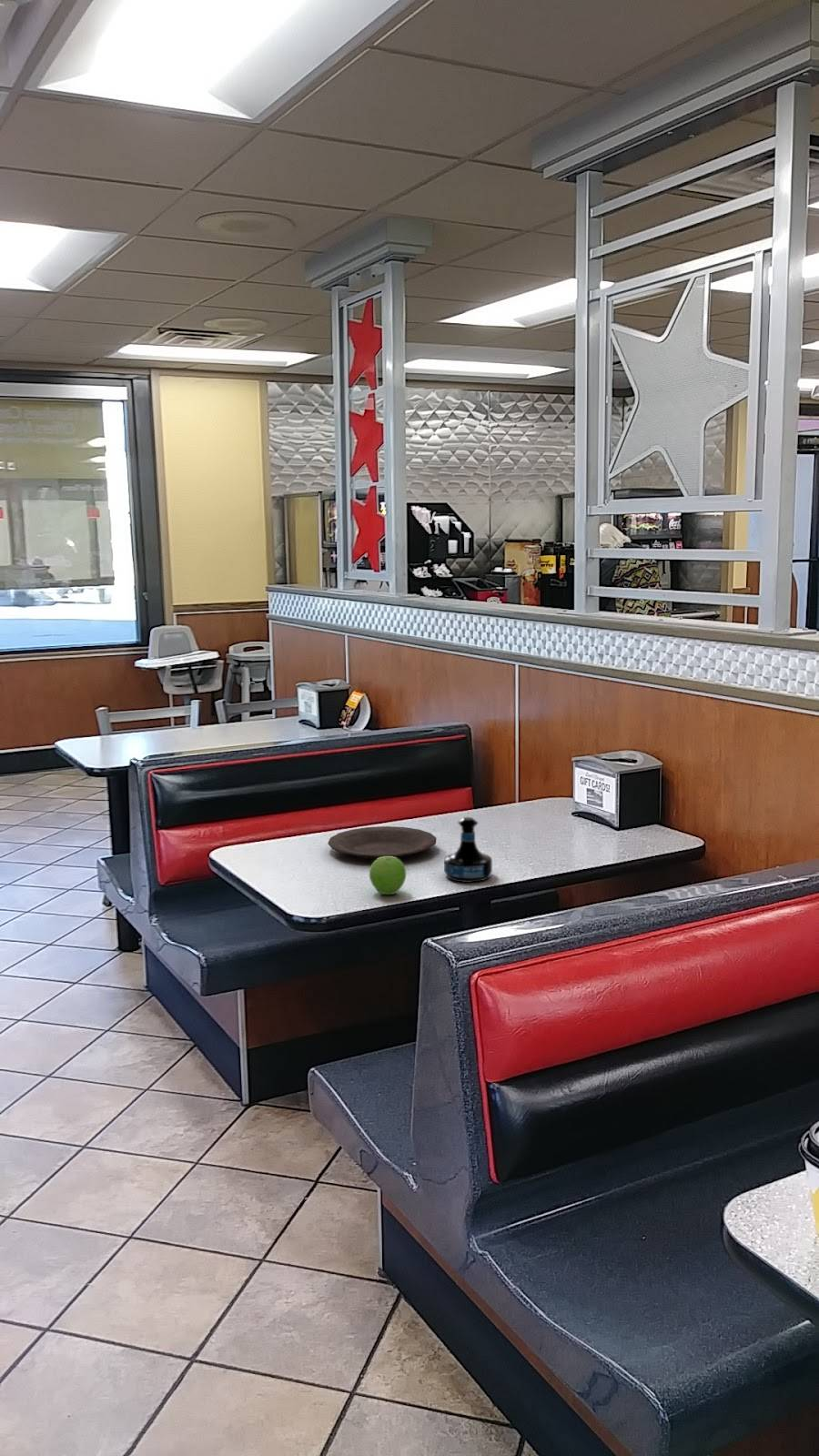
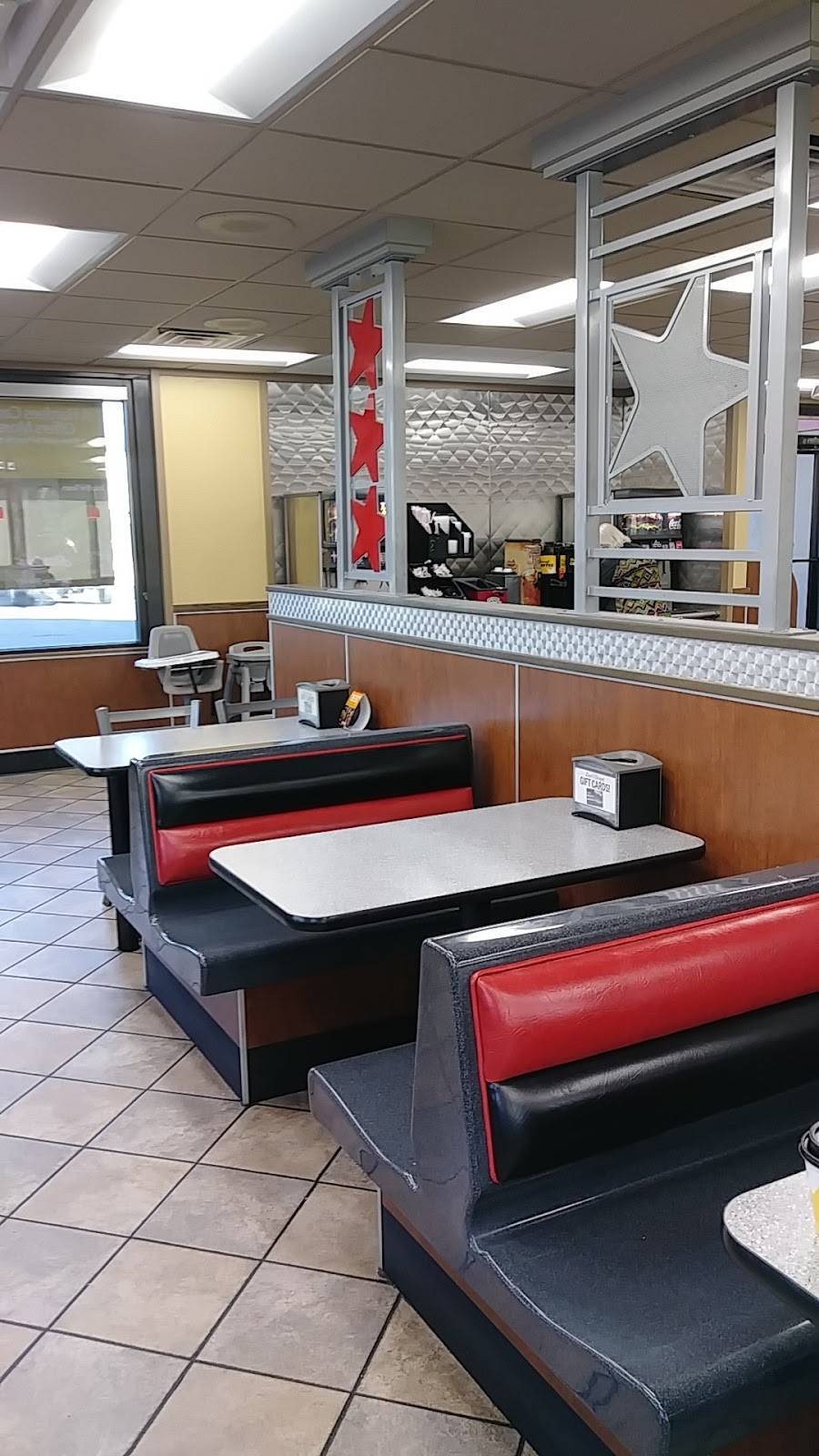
- tequila bottle (468, 847)
- plate (382, 844)
- fruit (388, 875)
